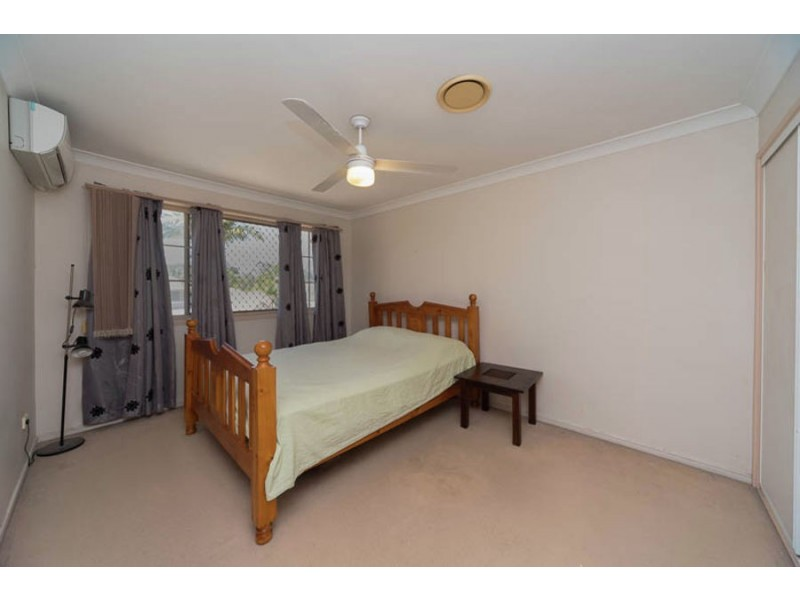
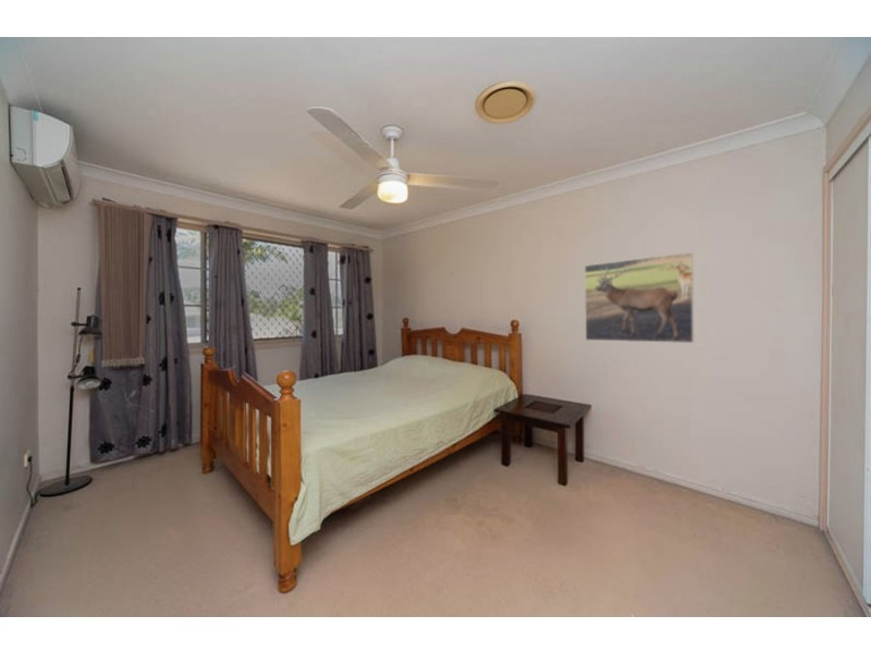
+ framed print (634, 300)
